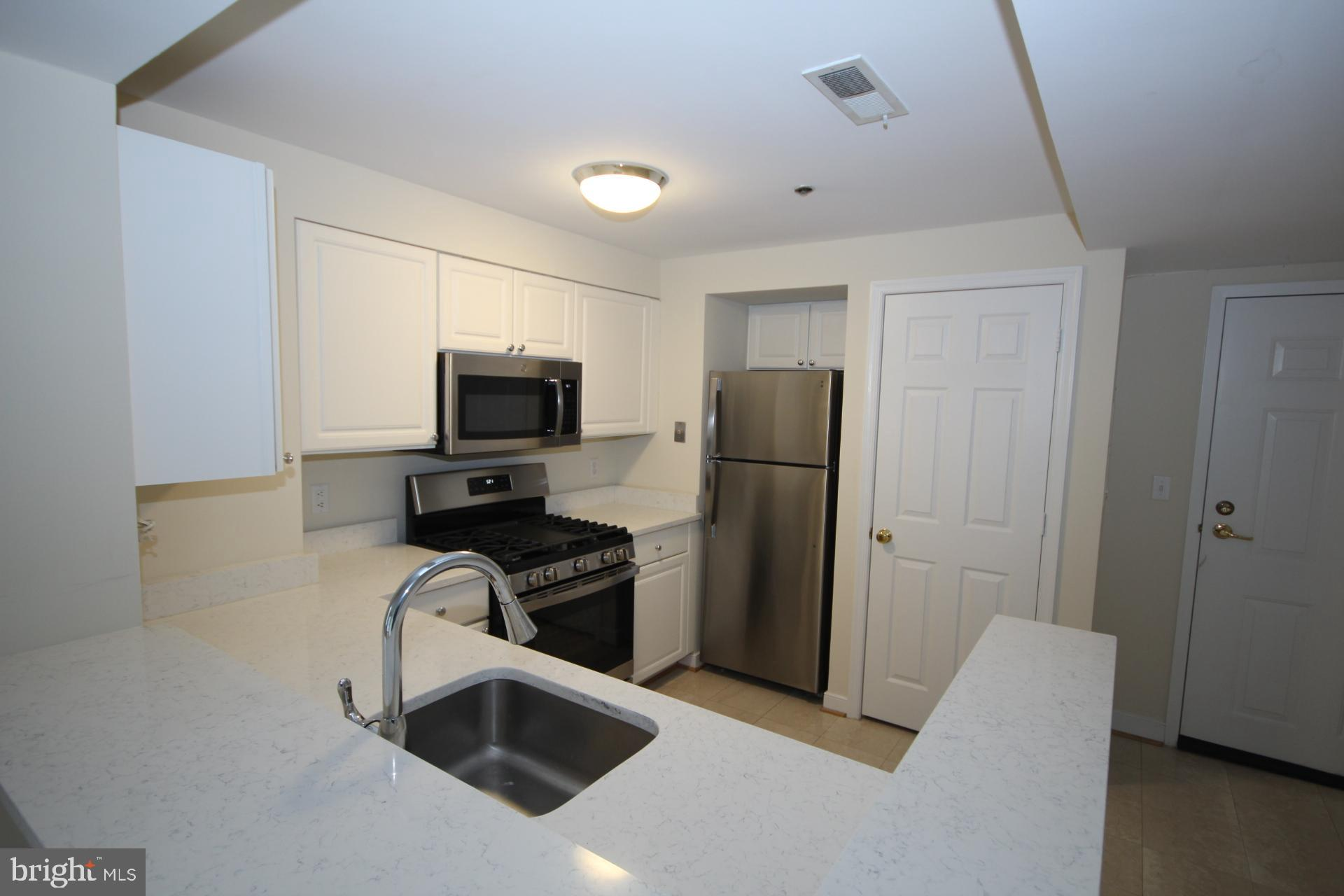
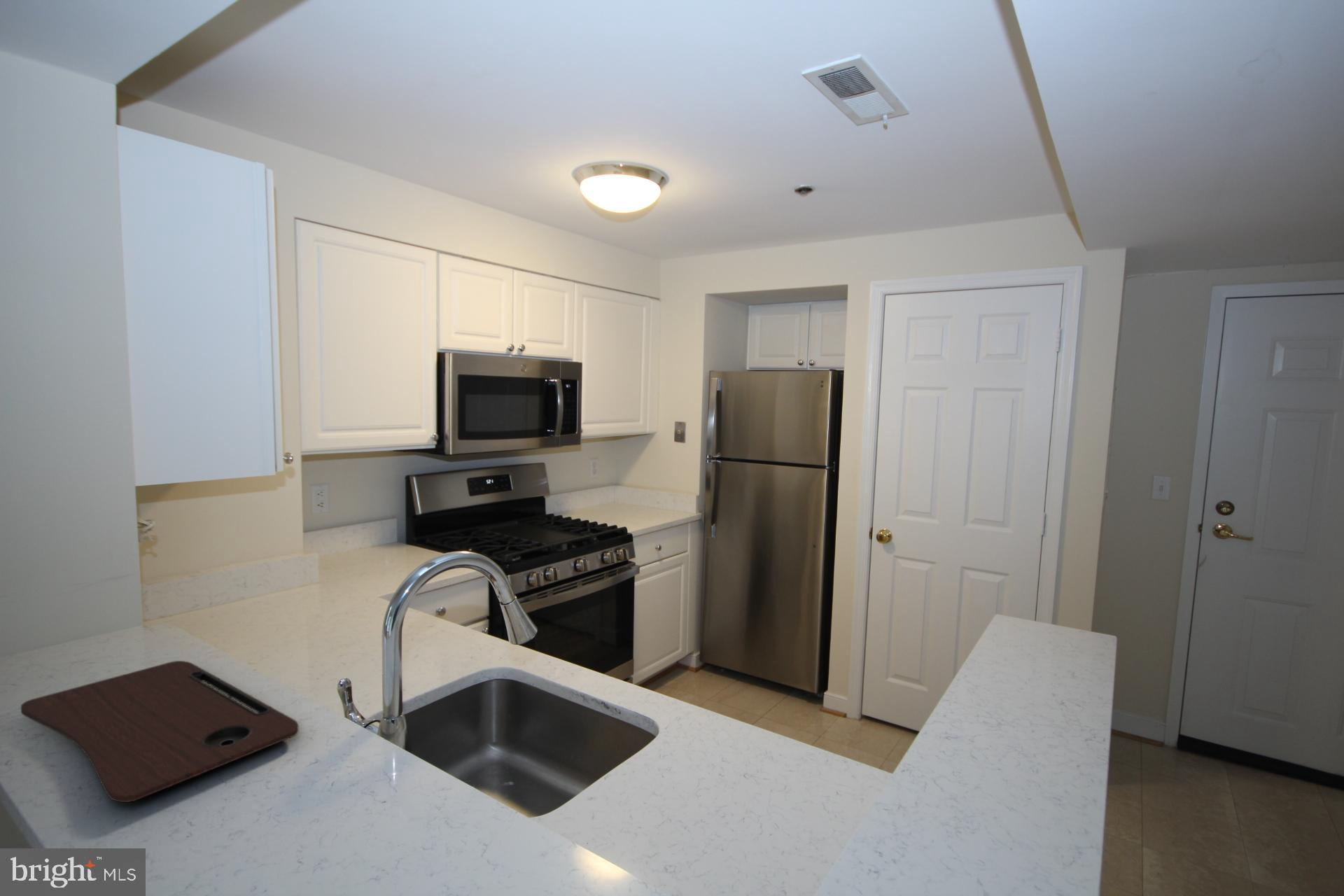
+ cutting board (158, 721)
